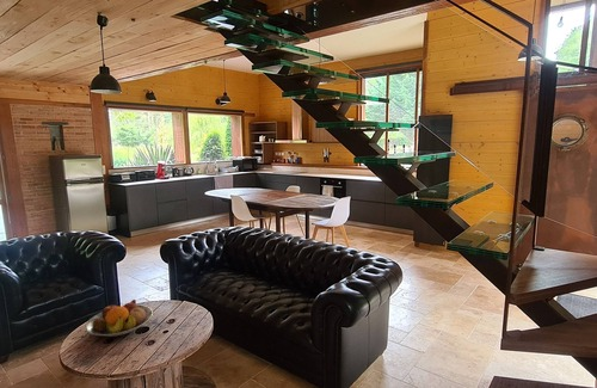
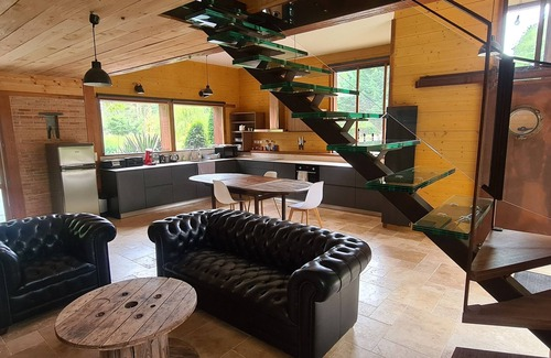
- fruit bowl (119, 315)
